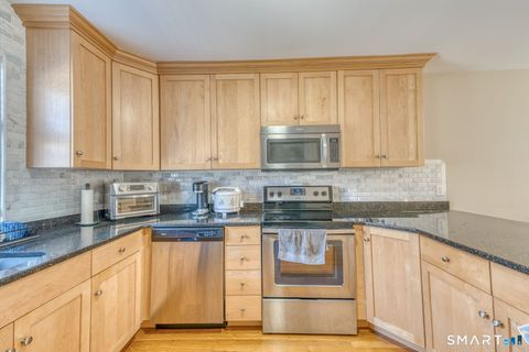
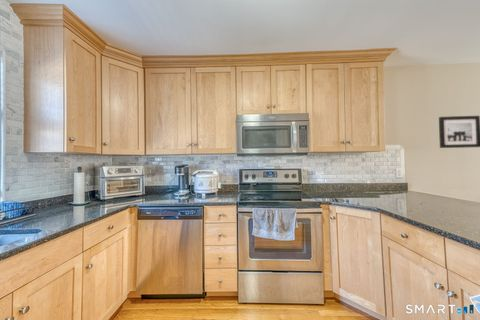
+ wall art (459, 131)
